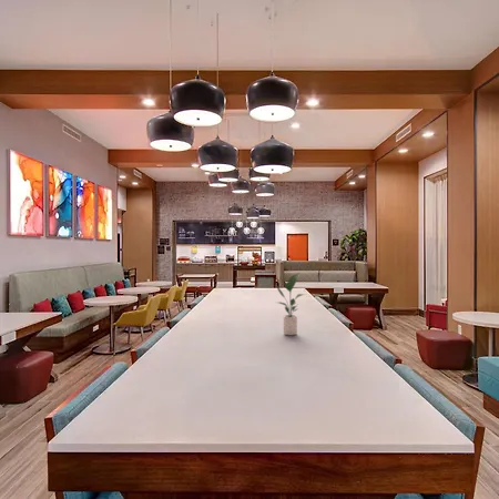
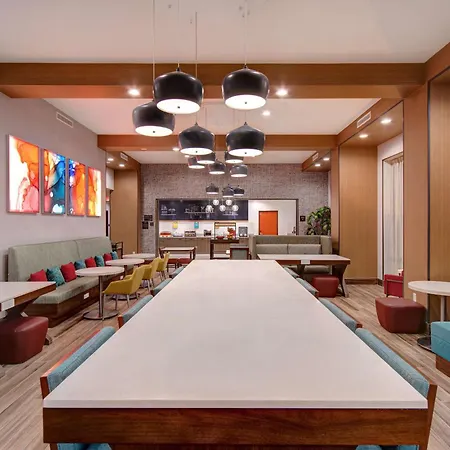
- potted plant (287, 303)
